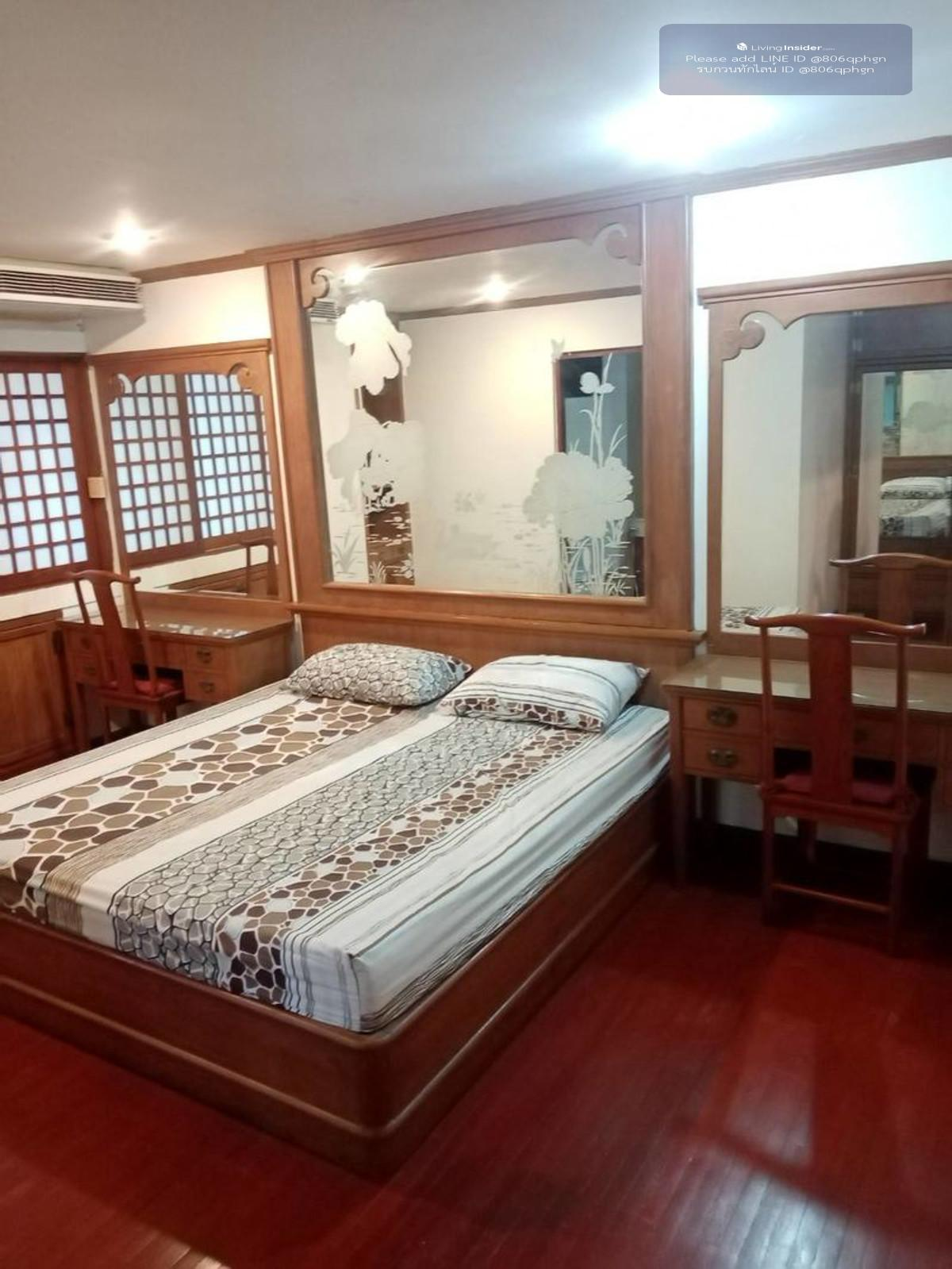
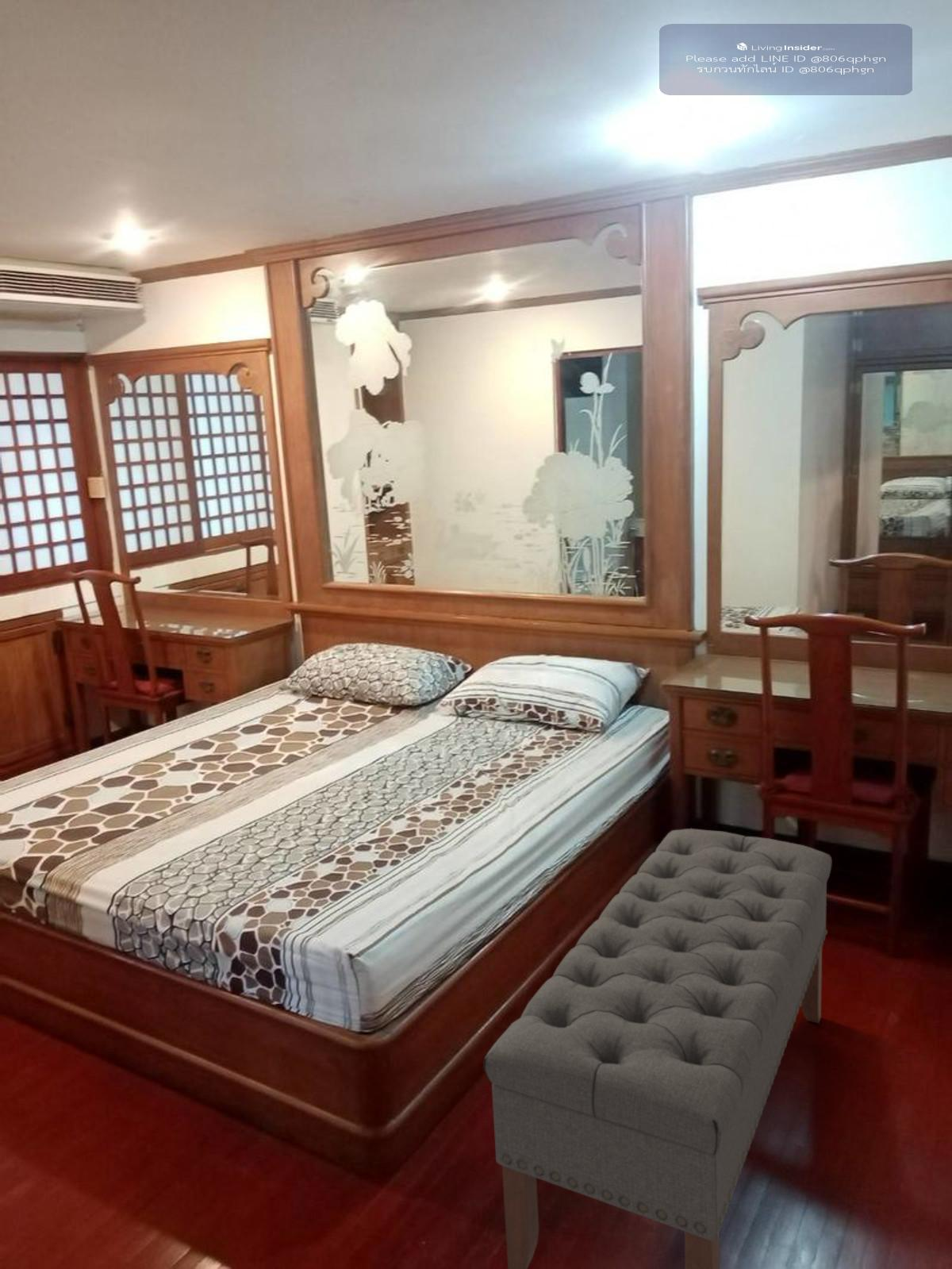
+ bench (689, 1026)
